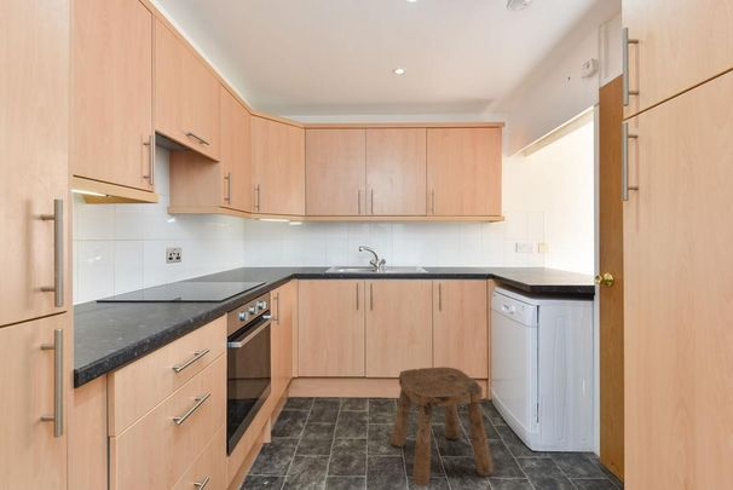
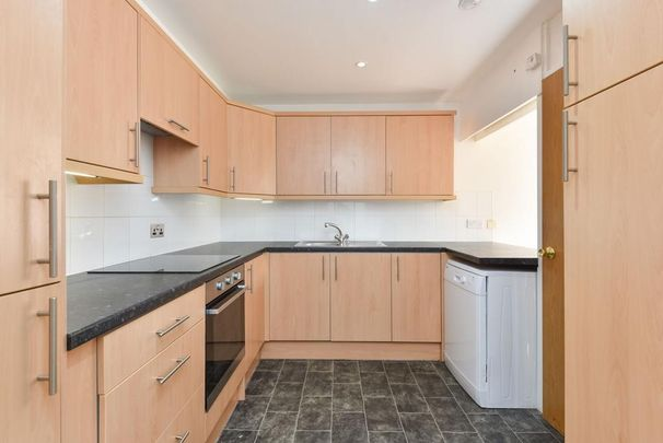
- stool (431, 419)
